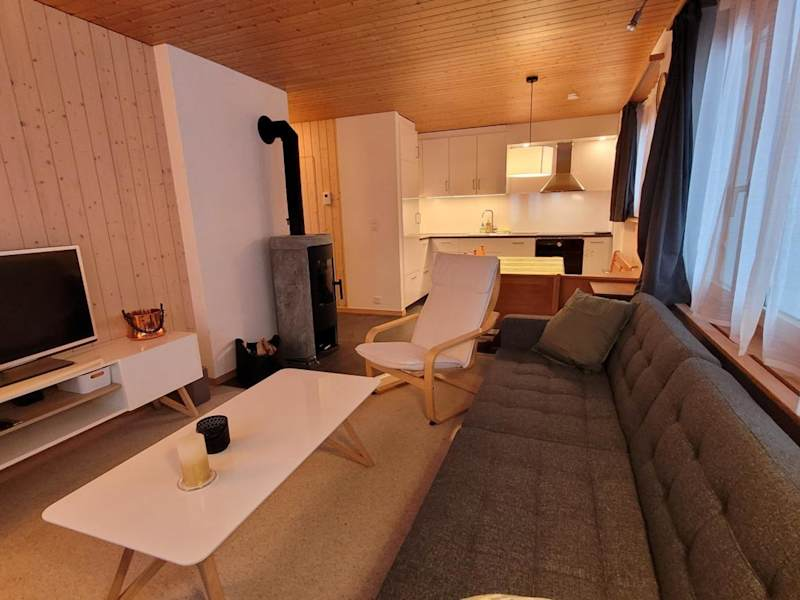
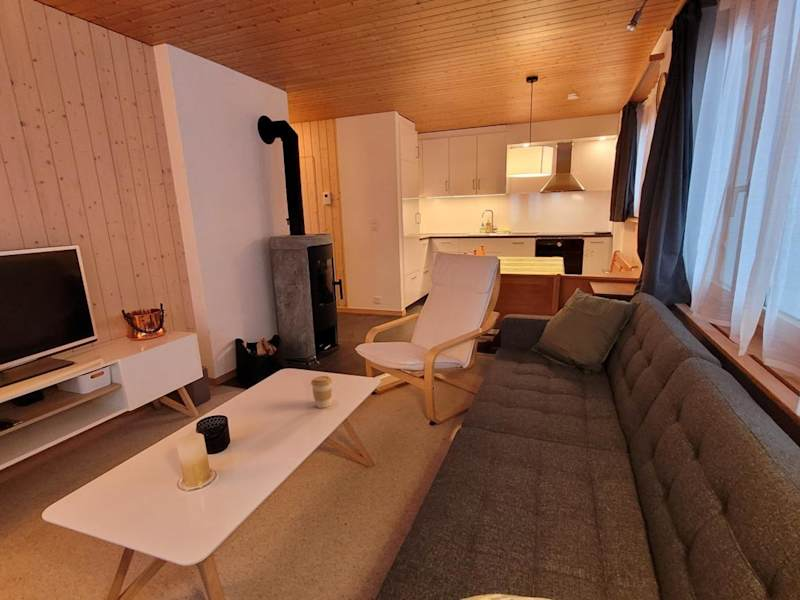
+ coffee cup (322, 390)
